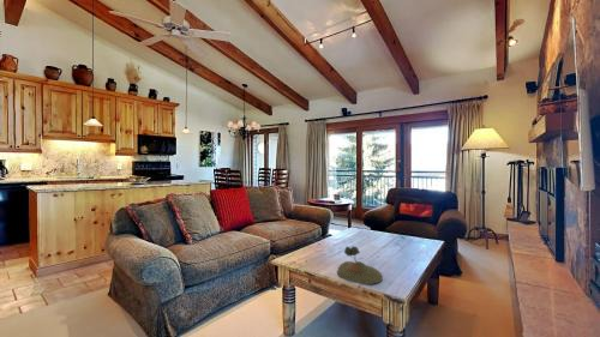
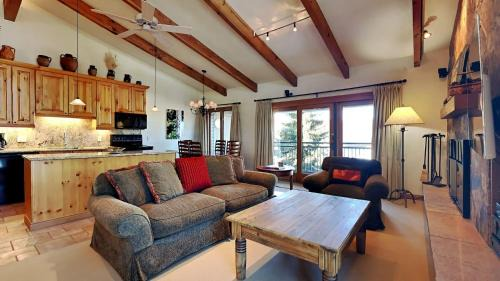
- plant (355, 260)
